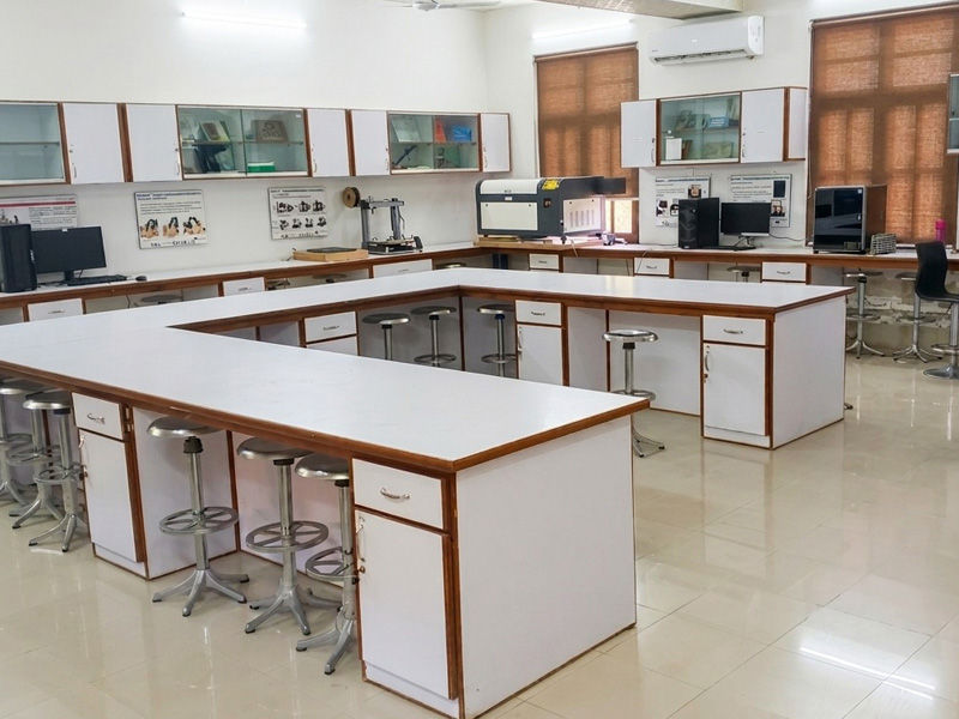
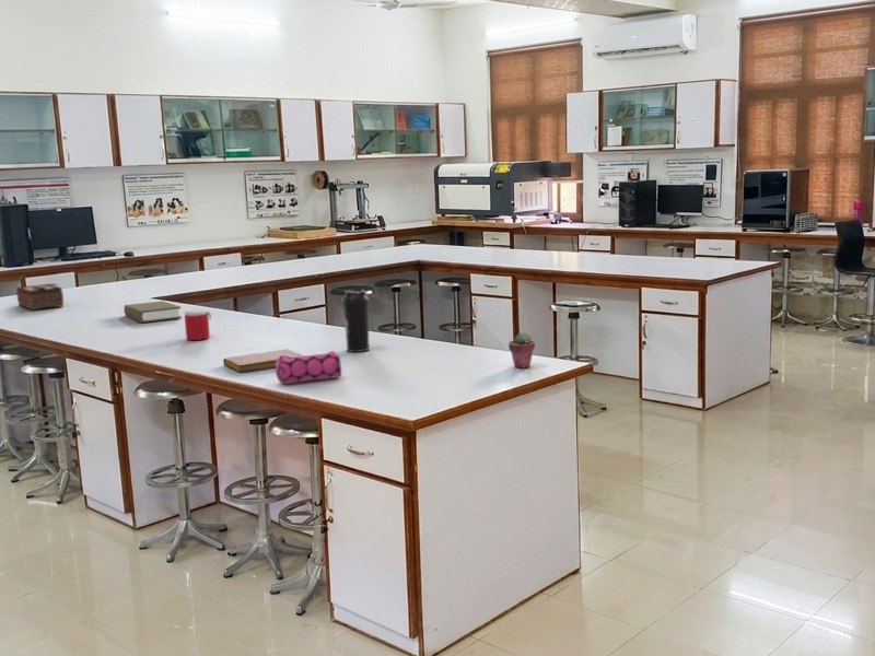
+ water bottle (357, 320)
+ pencil case (308, 365)
+ tissue box (39, 296)
+ potted succulent (522, 349)
+ book (151, 311)
+ mug (197, 324)
+ notebook (264, 360)
